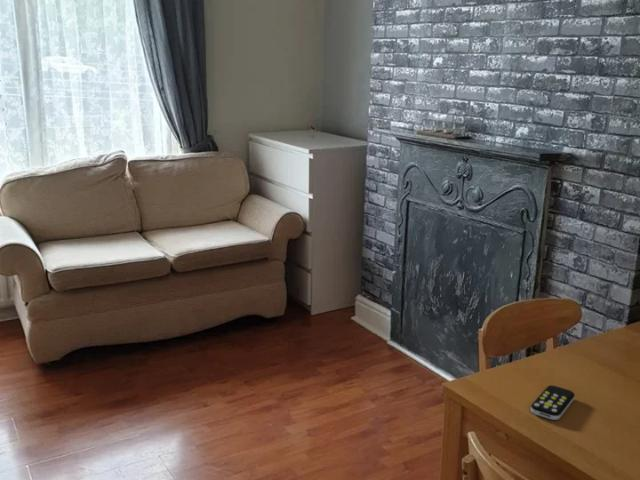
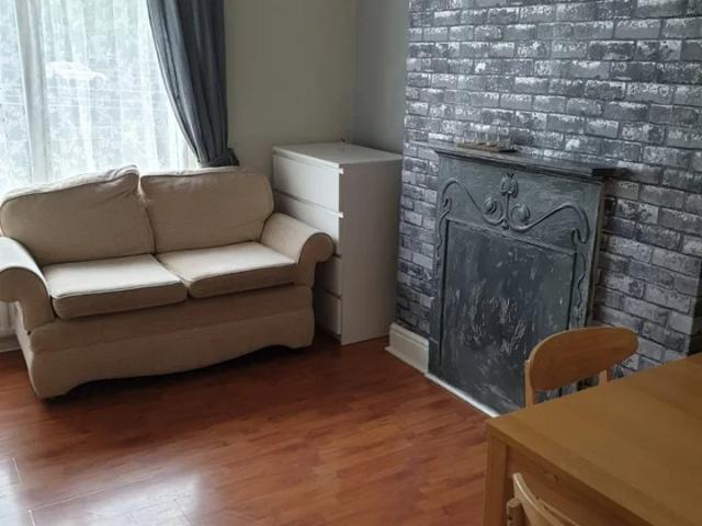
- remote control (553, 401)
